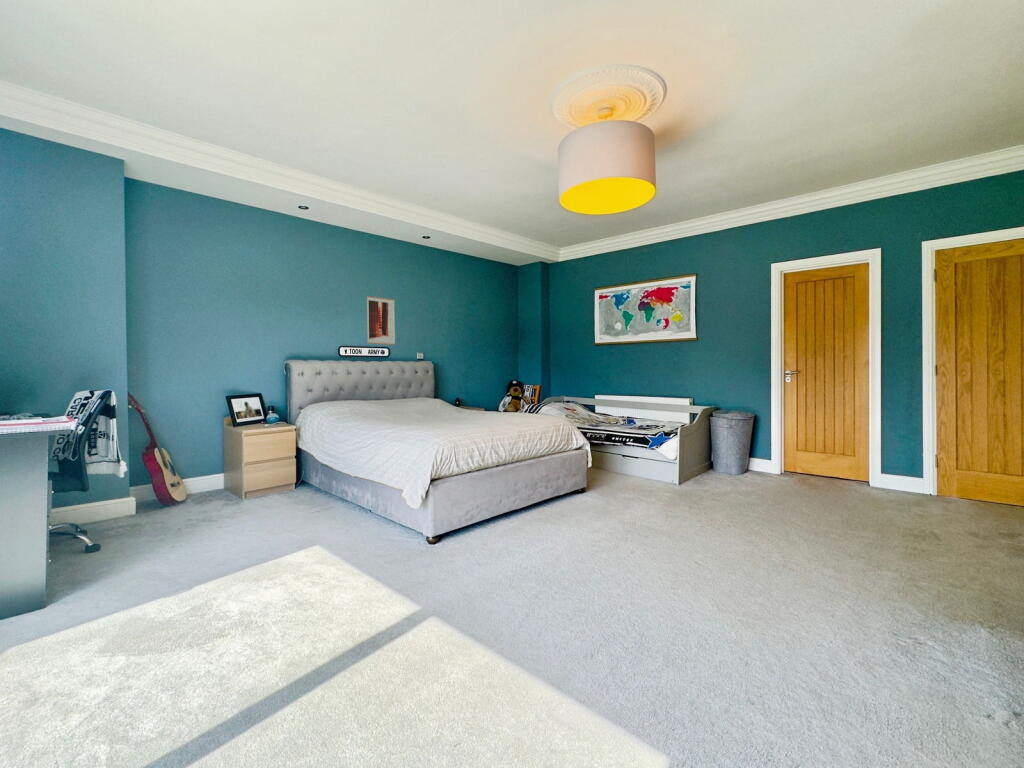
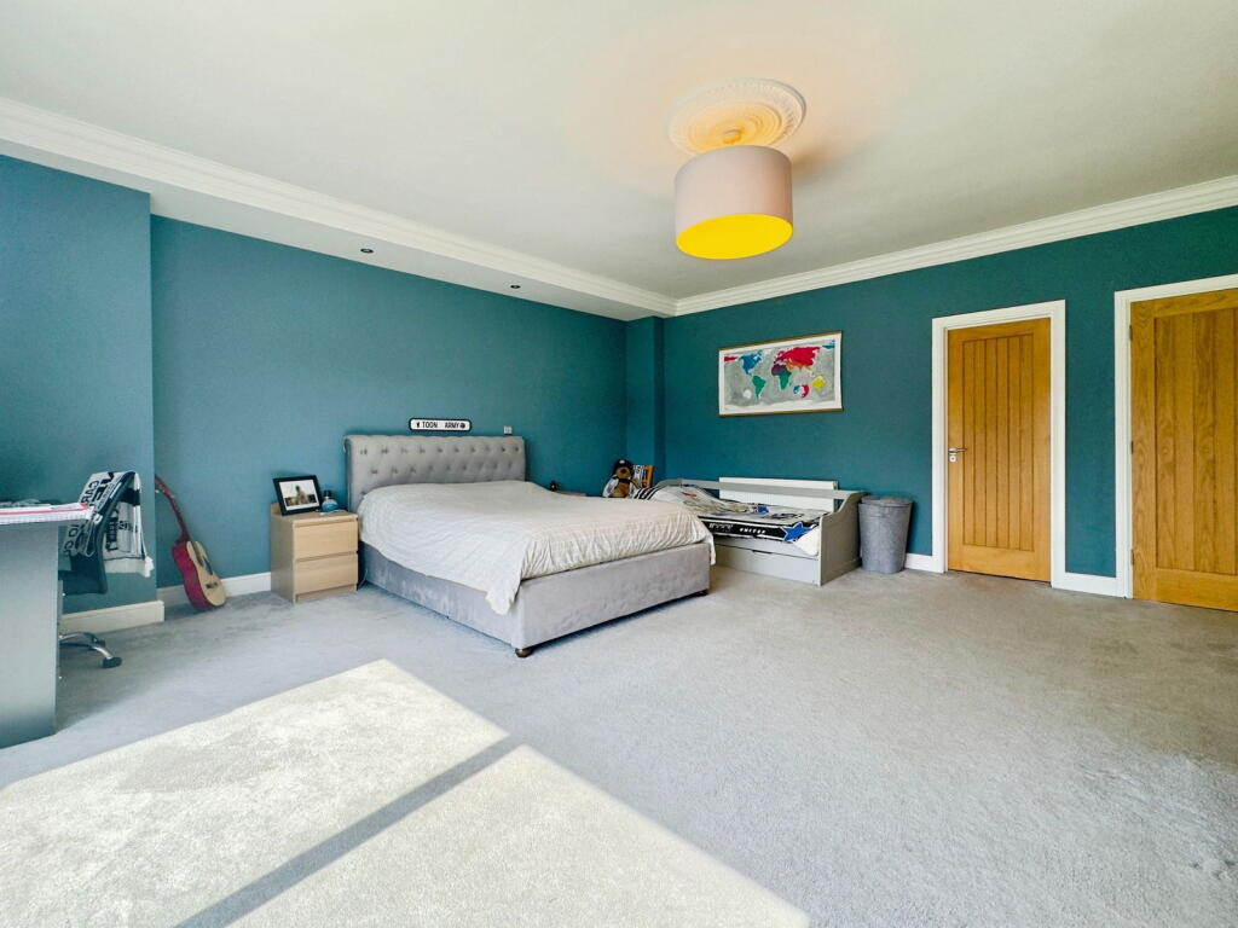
- wall art (381, 321)
